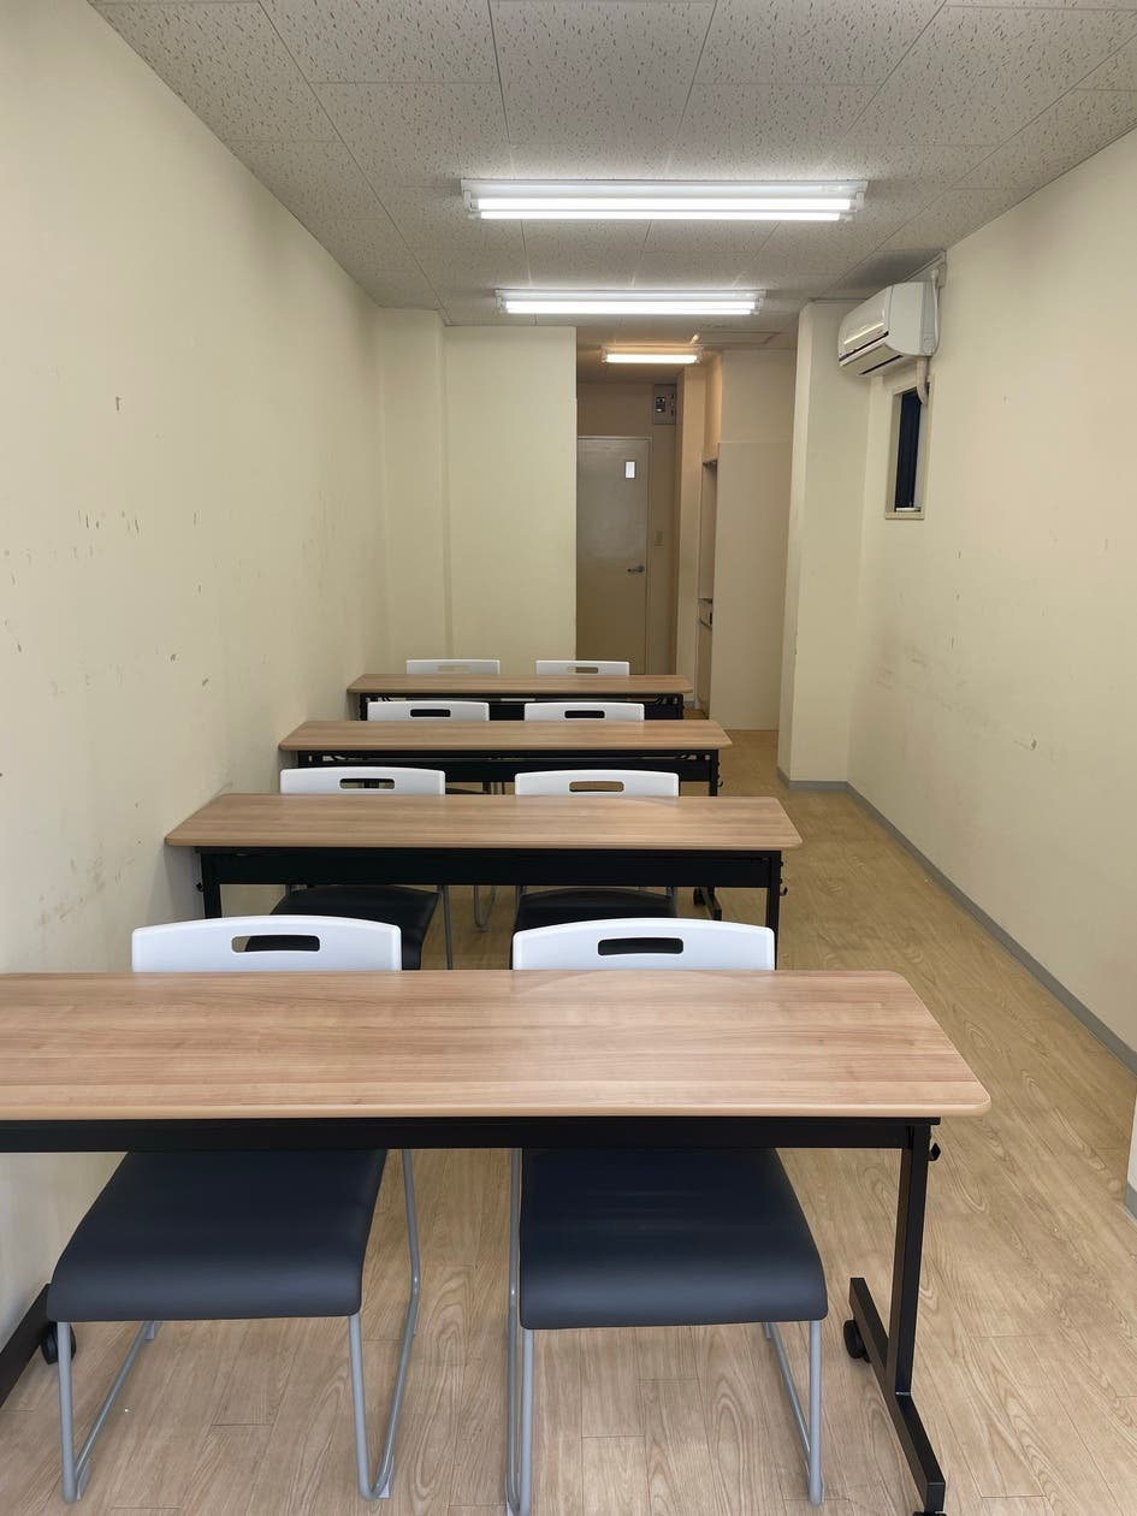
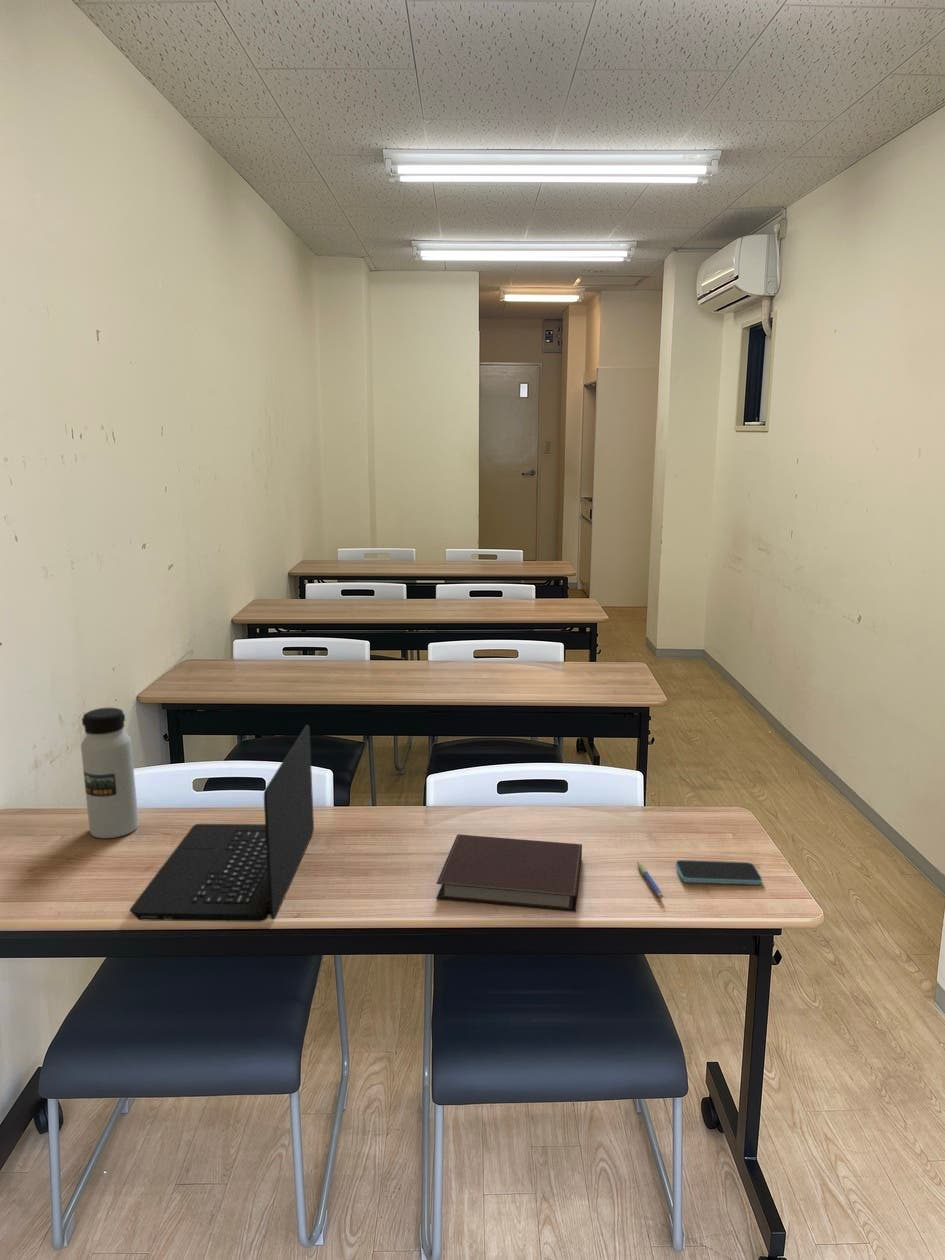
+ laptop (226, 824)
+ water bottle (108, 771)
+ pen (648, 878)
+ smartphone (718, 872)
+ notebook (512, 869)
